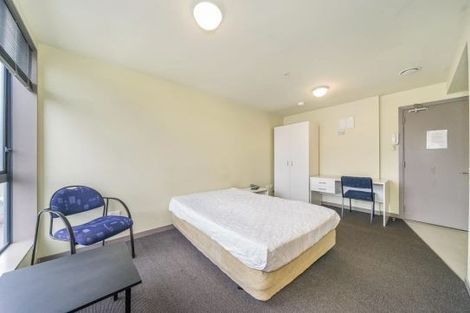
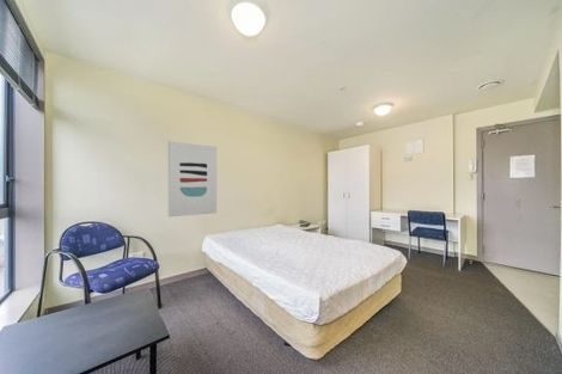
+ wall art (194, 179)
